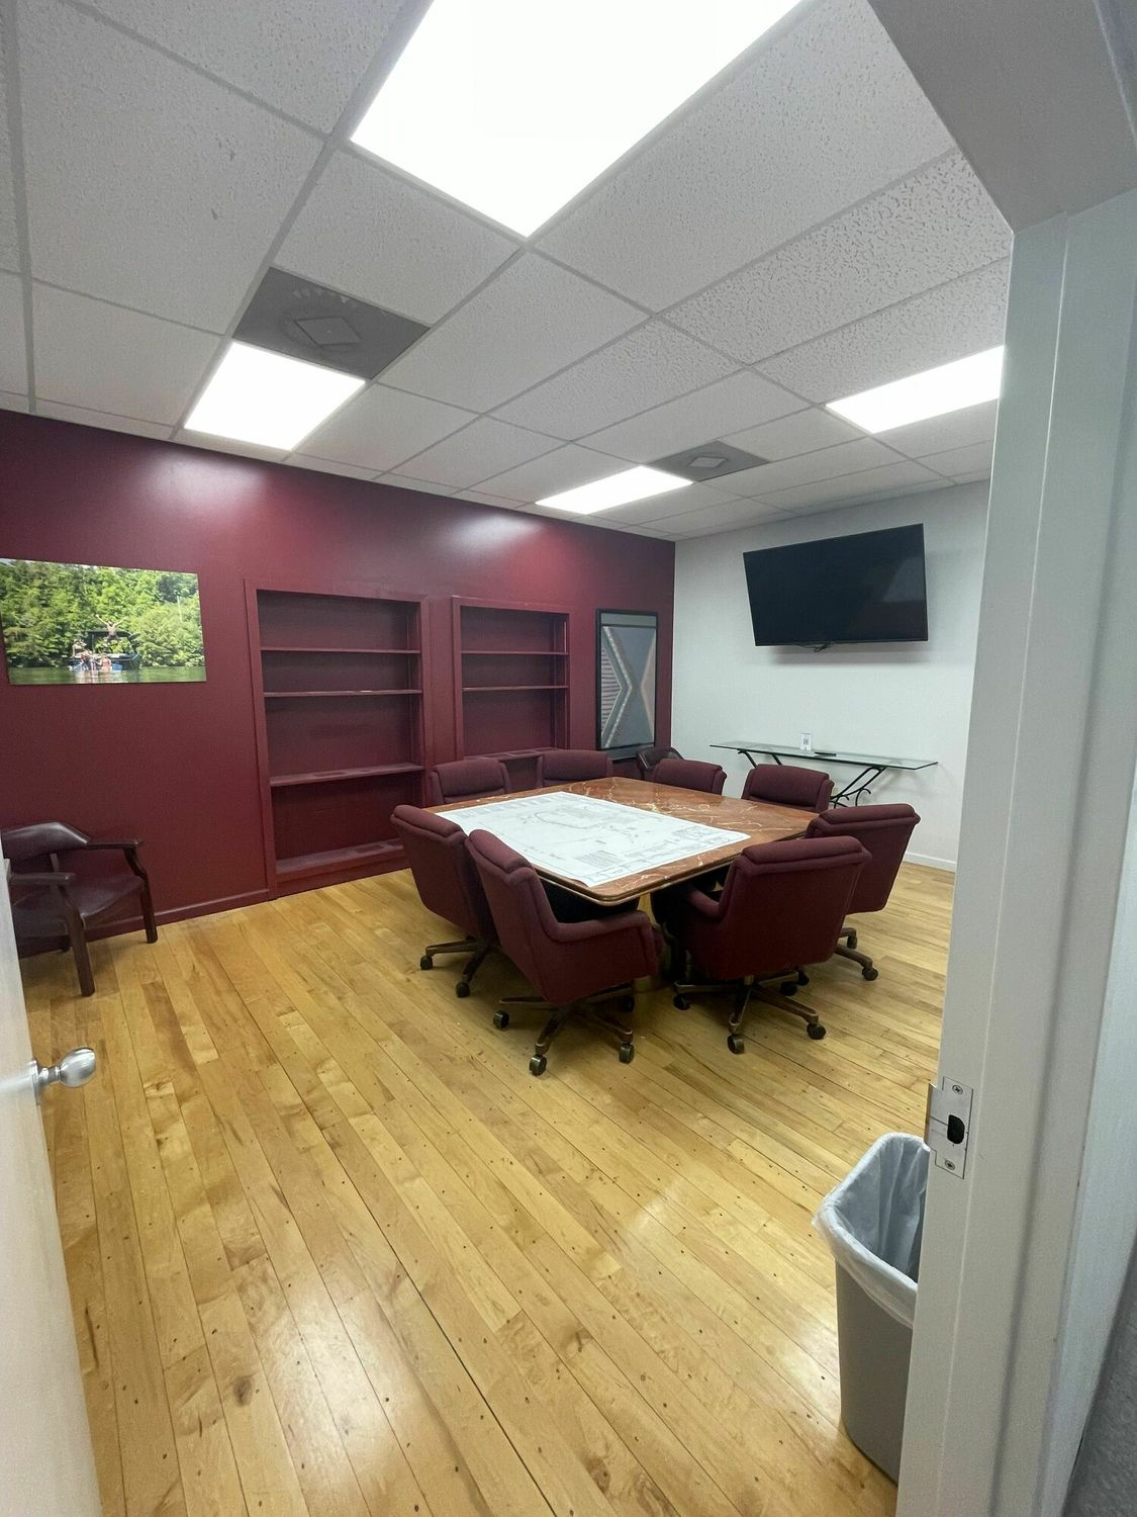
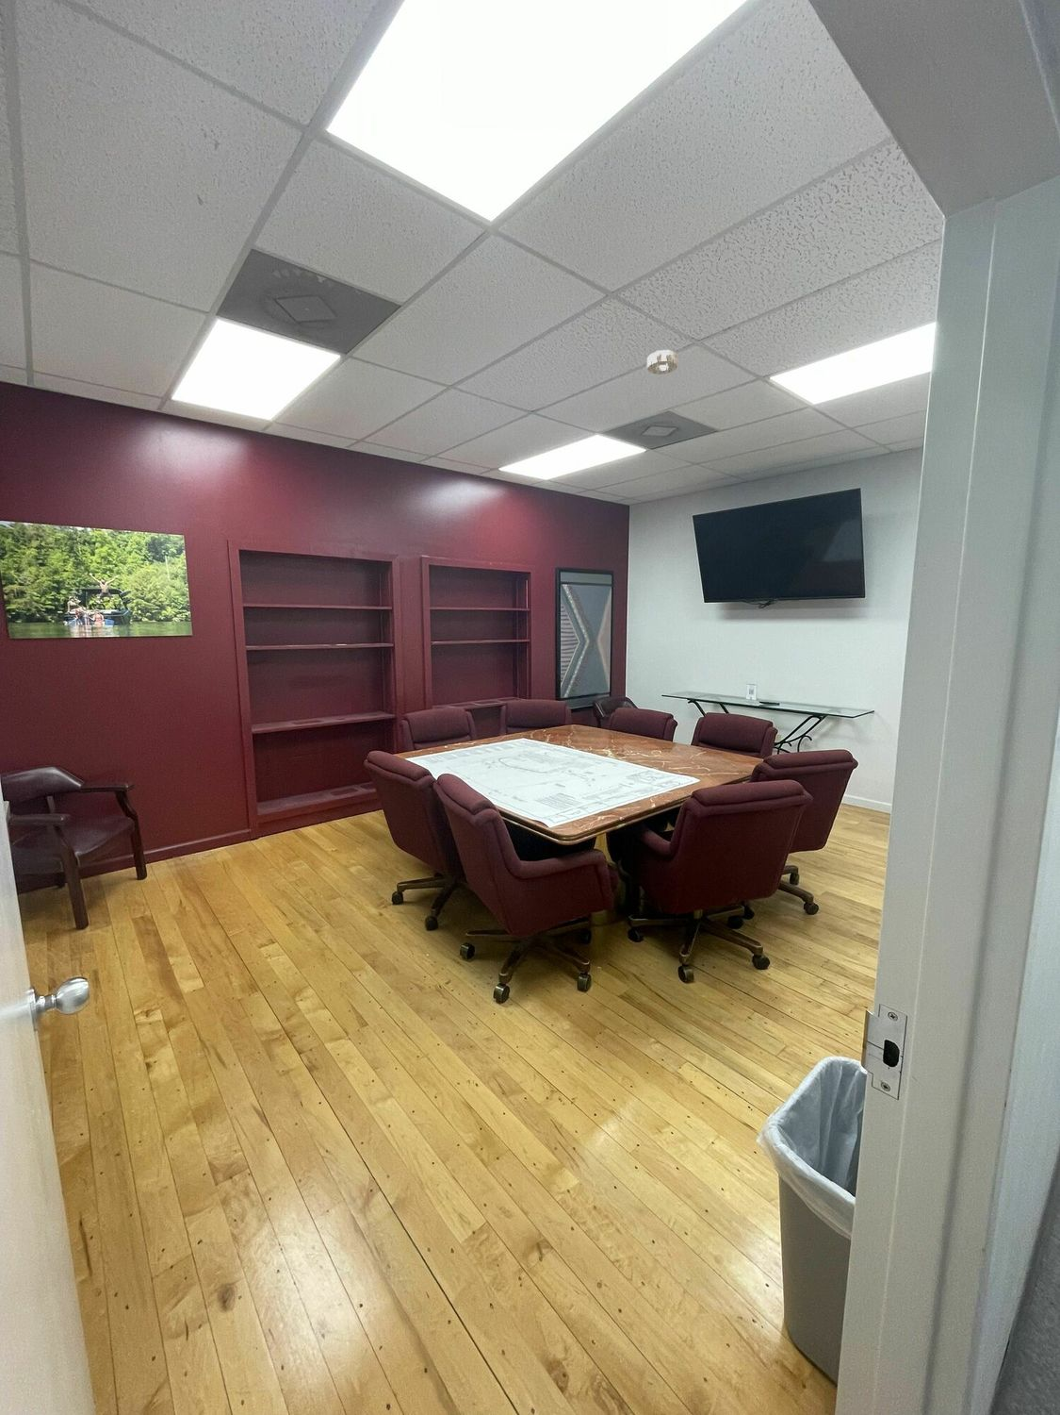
+ smoke detector (662, 361)
